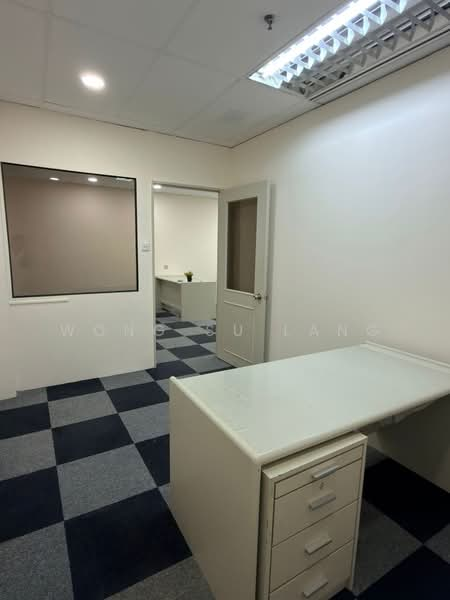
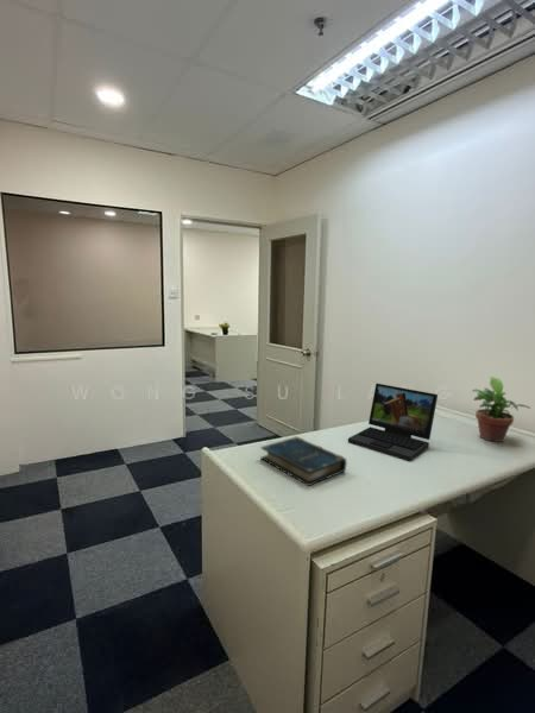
+ potted plant (497, 411)
+ laptop (392, 417)
+ book (302, 458)
